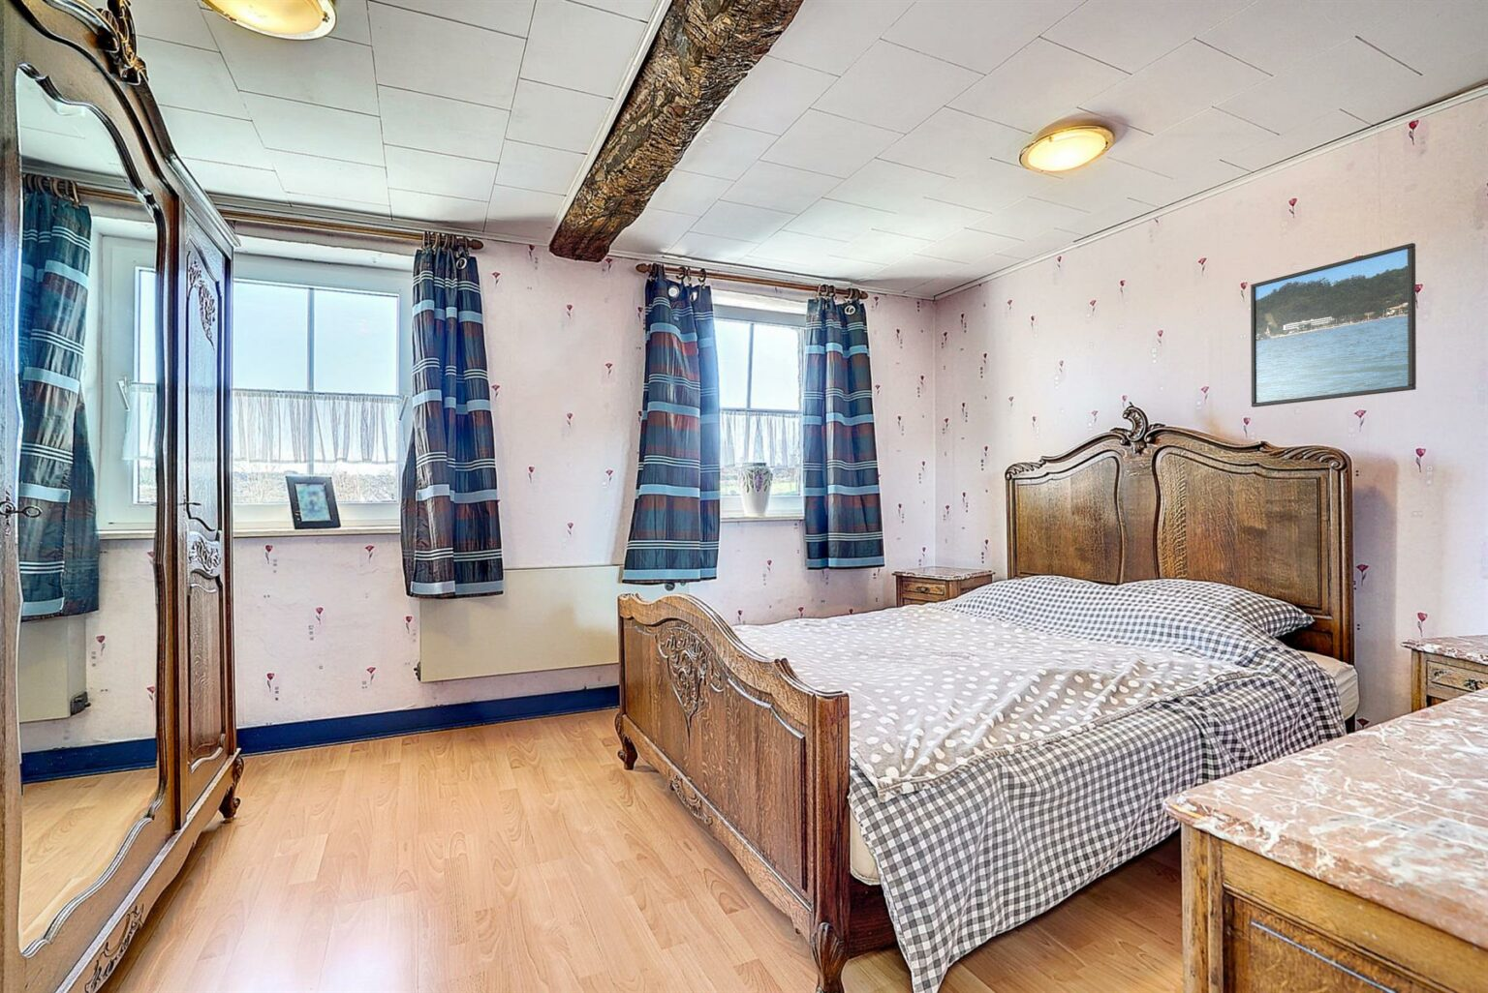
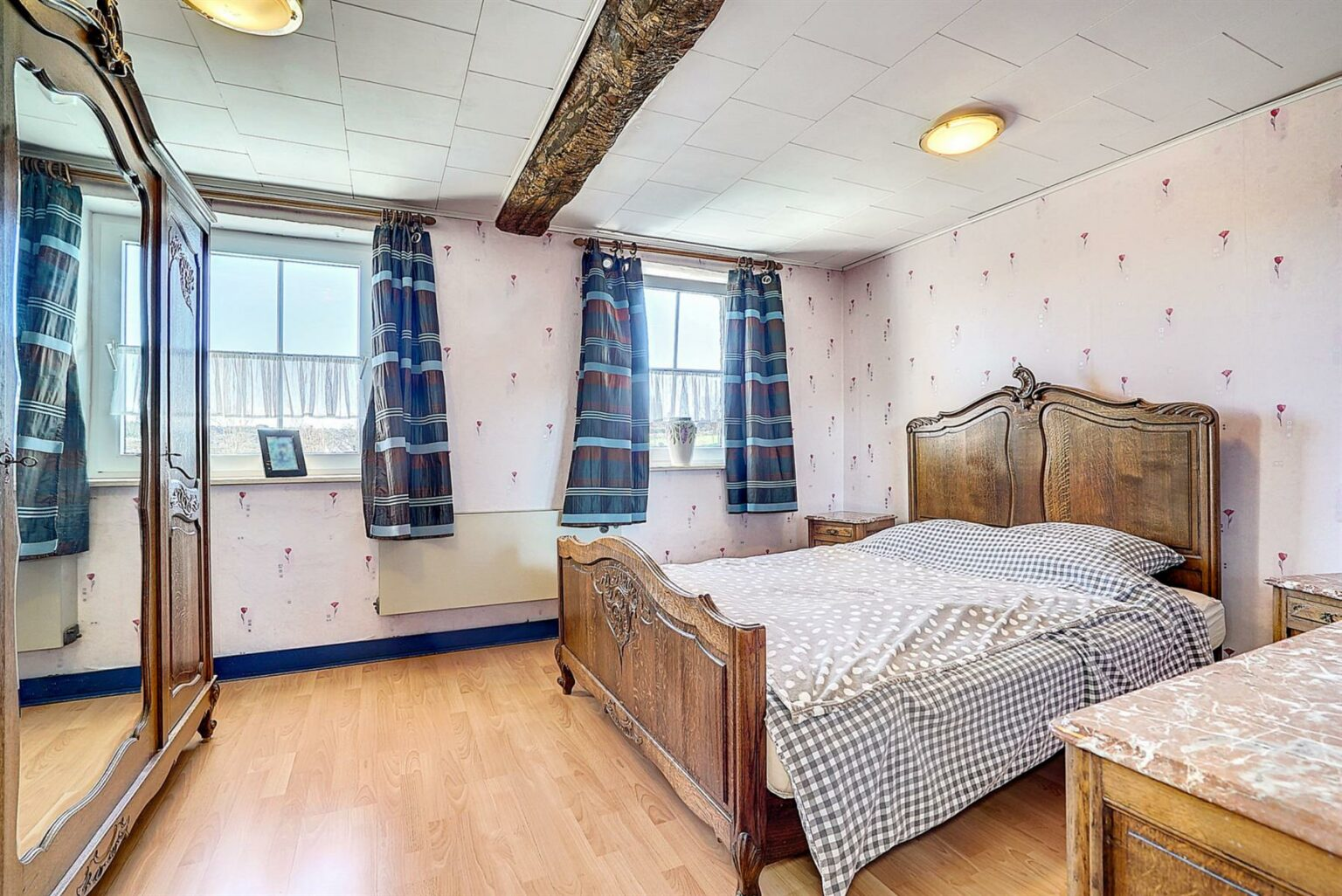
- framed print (1325, 332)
